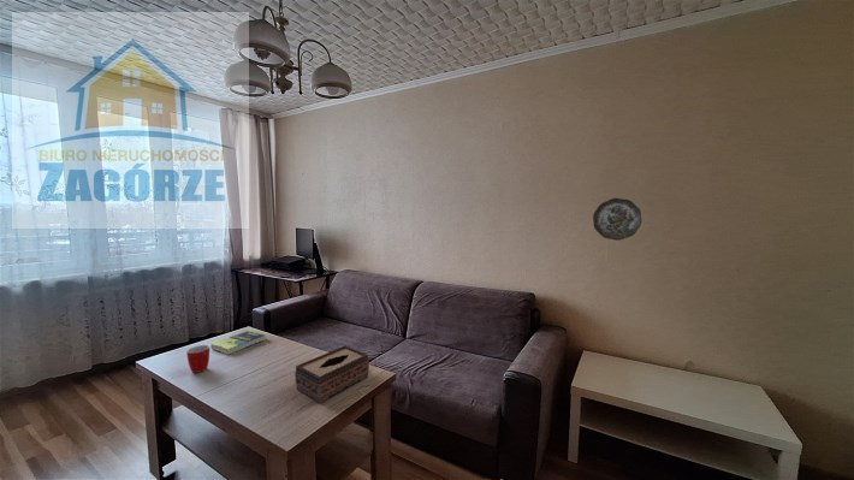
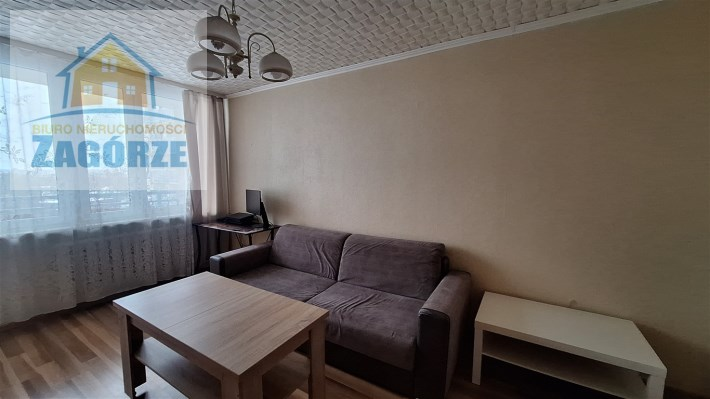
- mug (200, 360)
- book (239, 340)
- tissue box (333, 371)
- decorative plate (616, 219)
